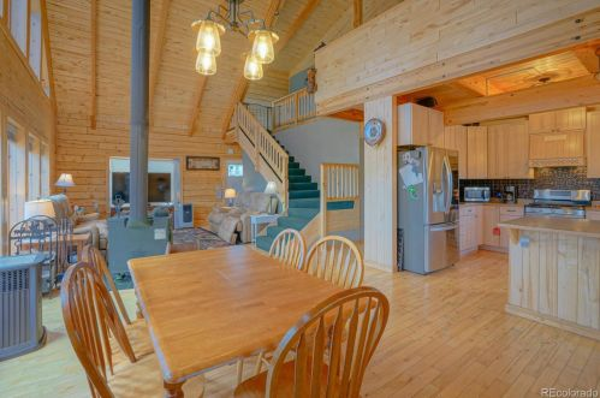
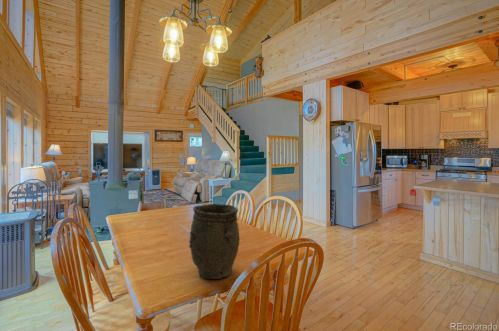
+ vase (214, 239)
